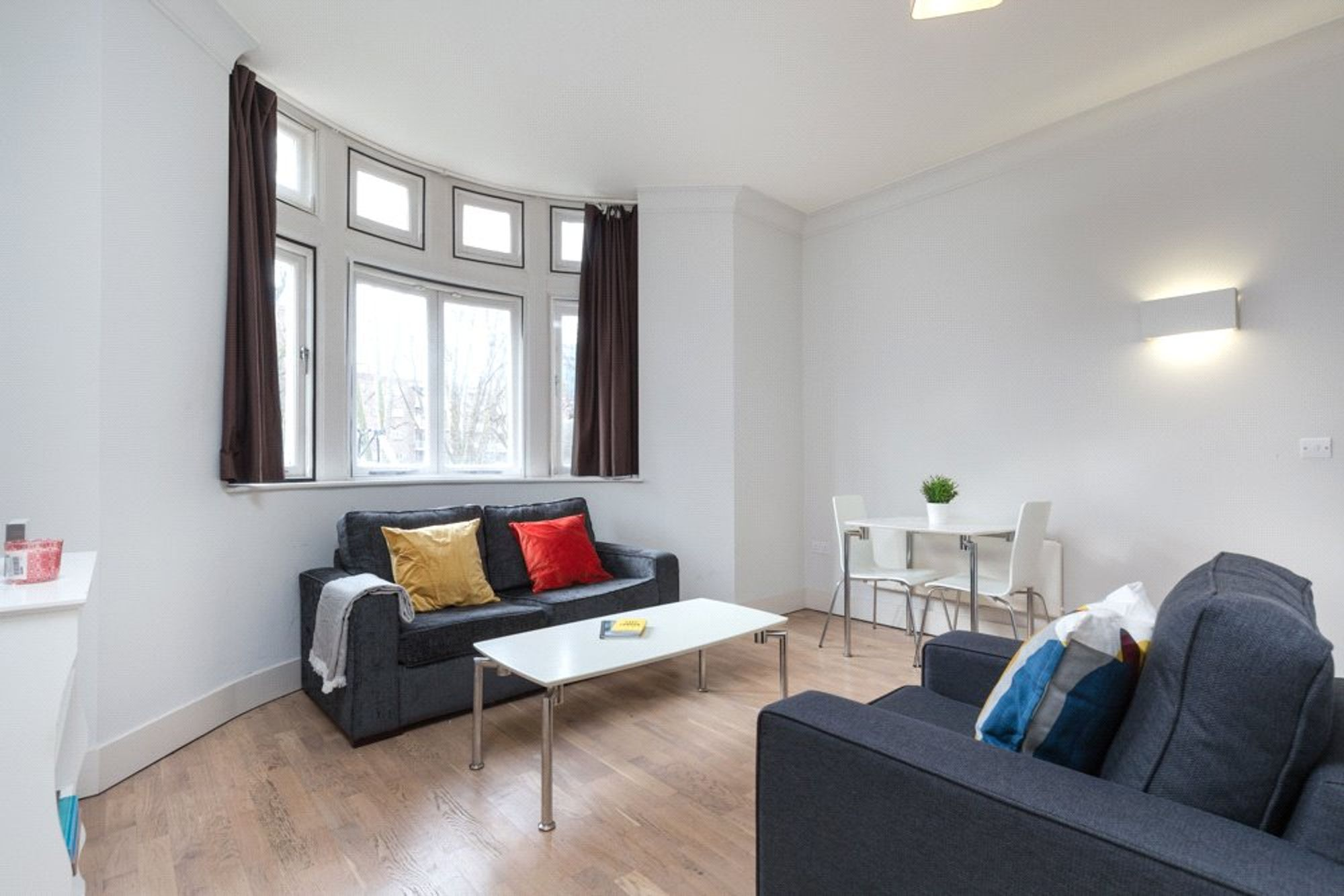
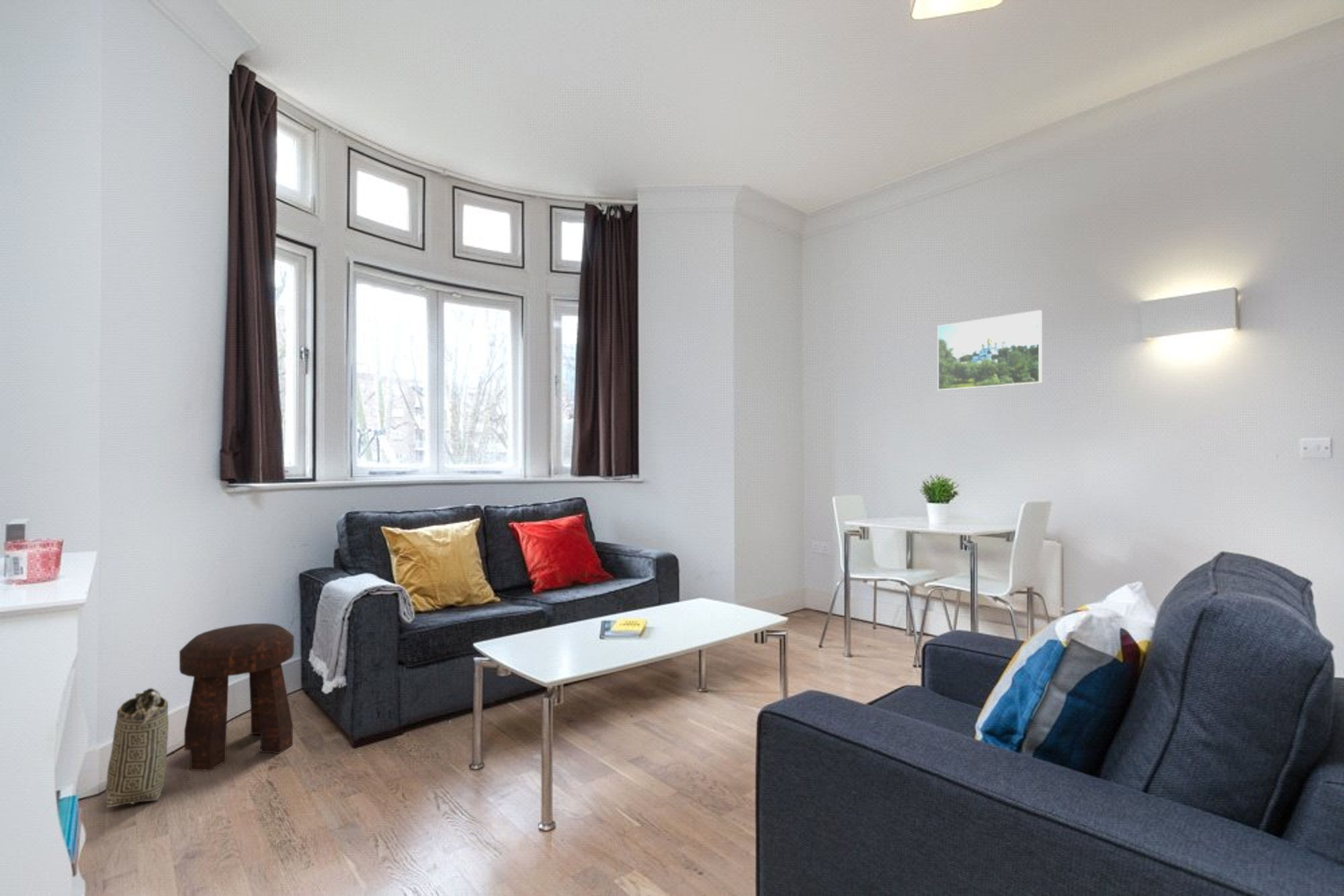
+ basket (138, 747)
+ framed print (986, 353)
+ stool (249, 688)
